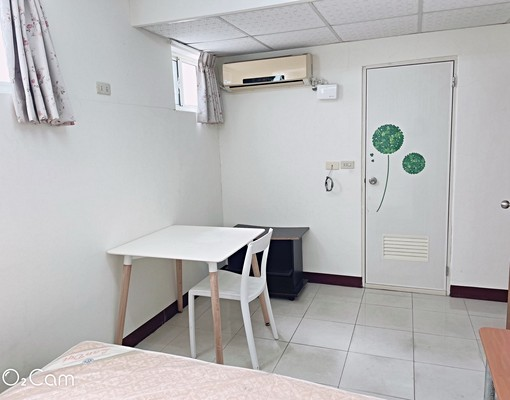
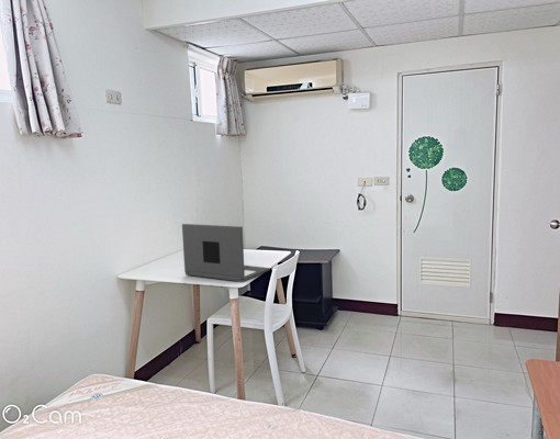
+ laptop (226, 247)
